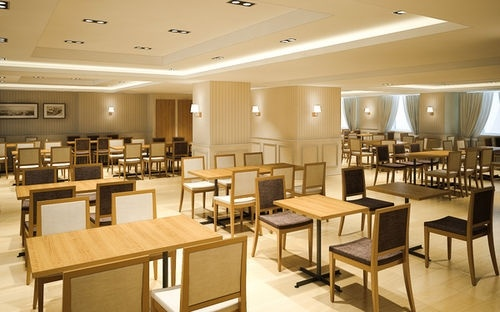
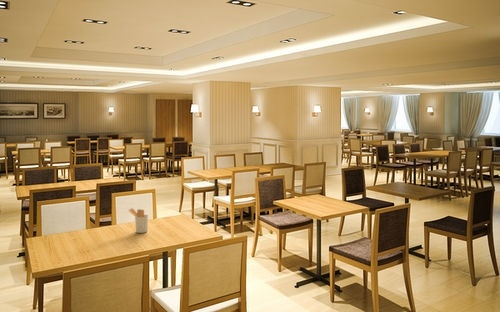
+ utensil holder (138, 219)
